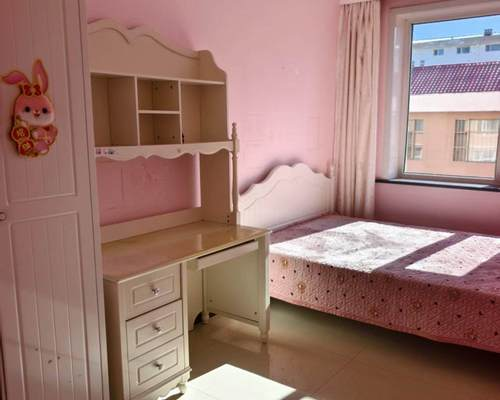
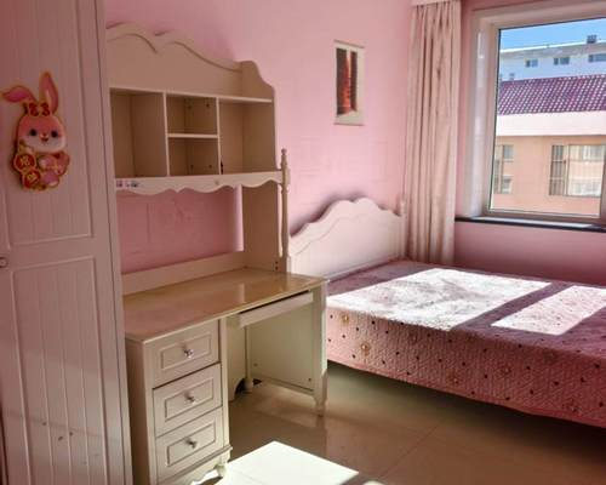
+ wall art (349, 85)
